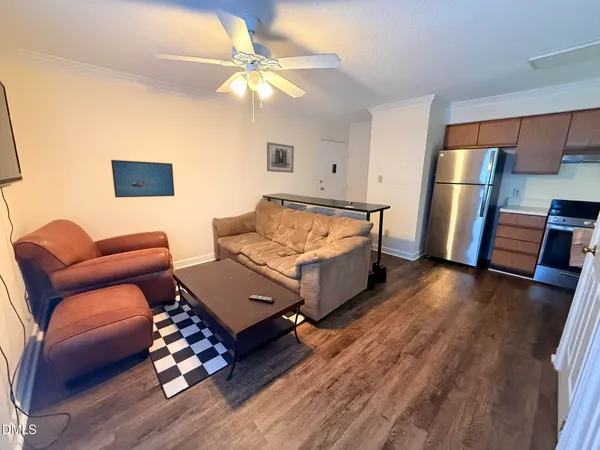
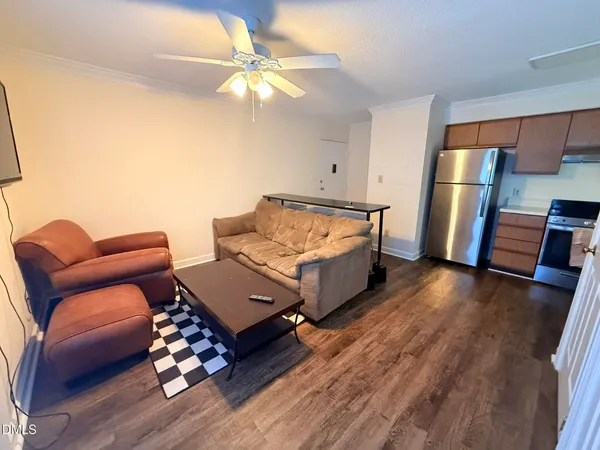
- wall art (280, 158)
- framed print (145, 179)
